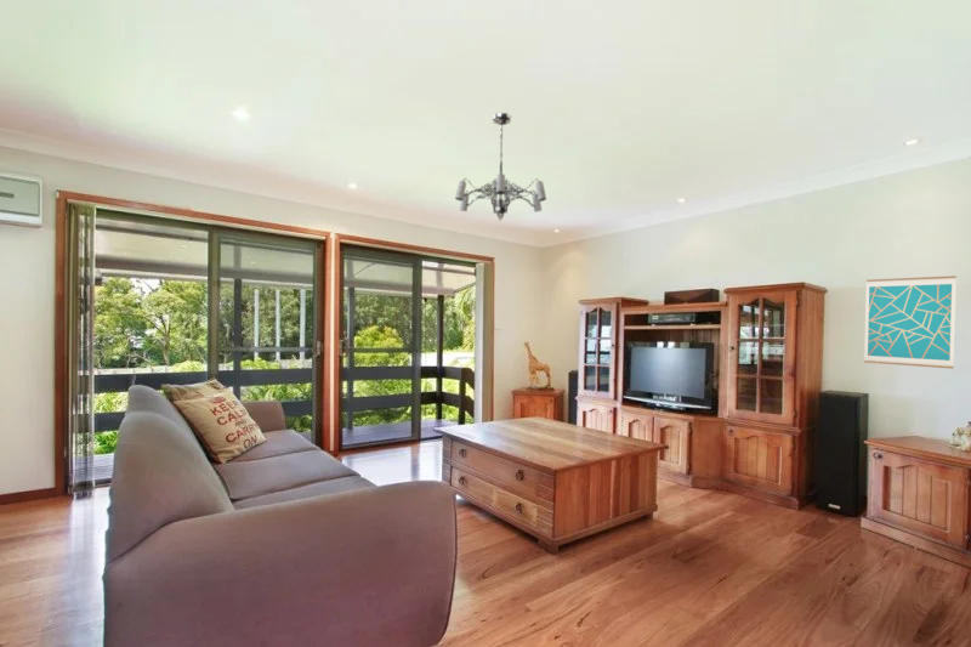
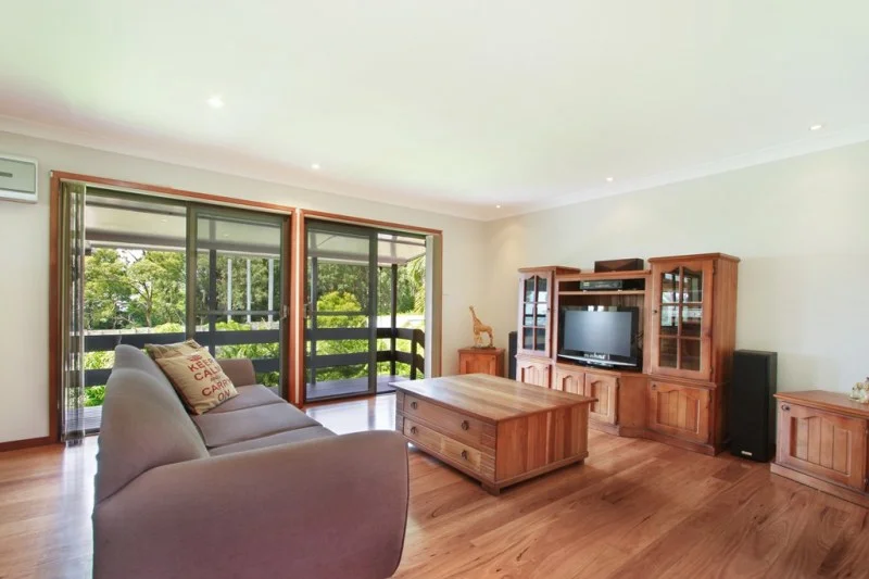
- wall art (907, 322)
- chandelier (500, 169)
